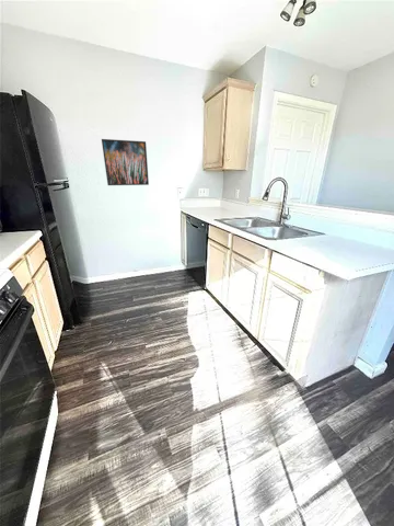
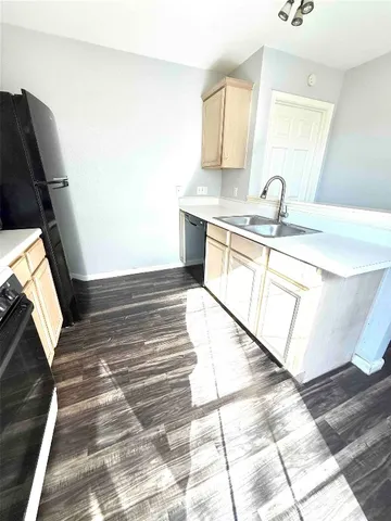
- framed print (126, 163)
